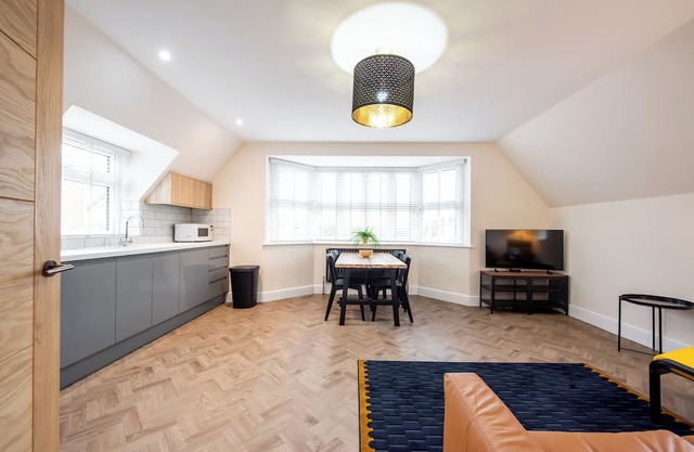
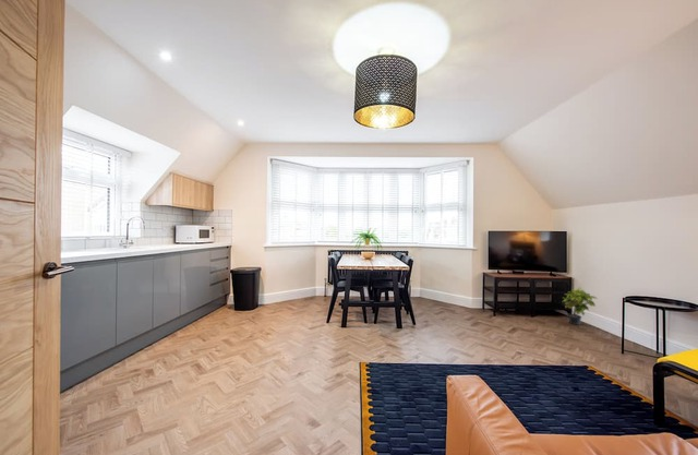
+ potted plant (576, 306)
